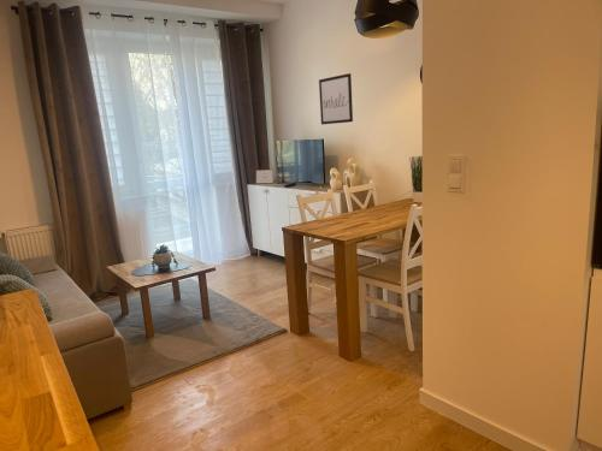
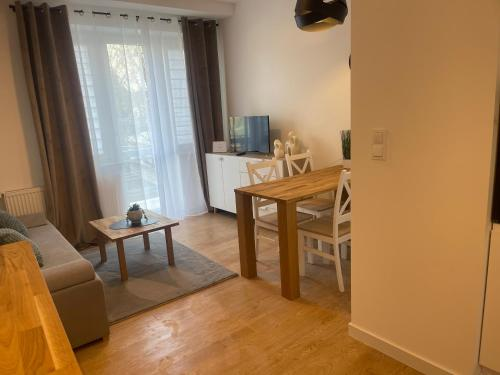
- wall art (335, 100)
